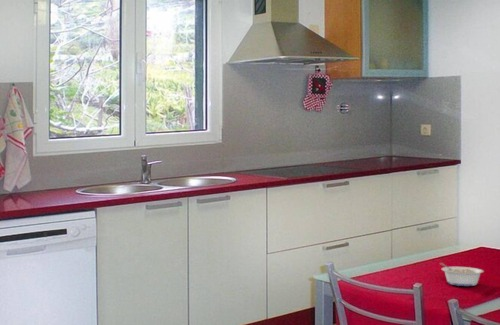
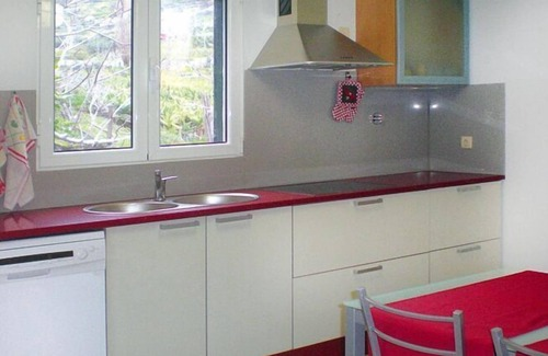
- legume (460, 275)
